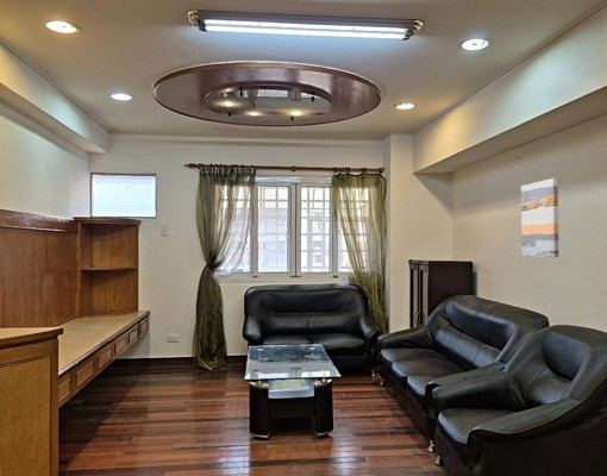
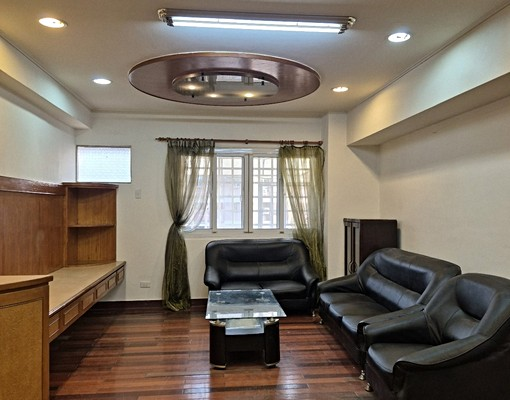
- wall art (538, 219)
